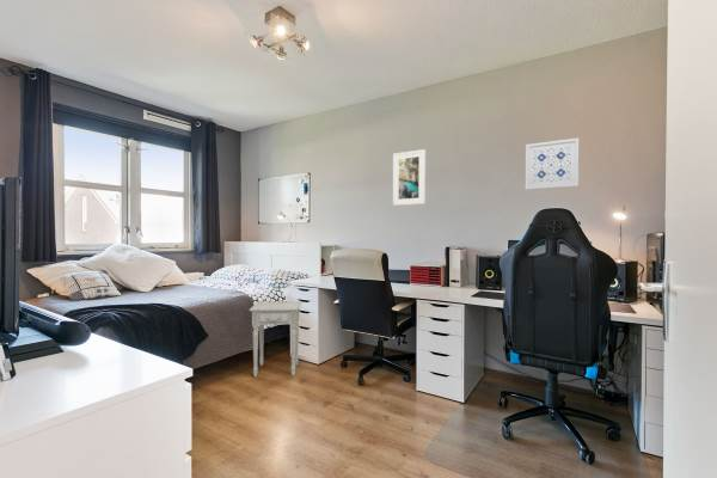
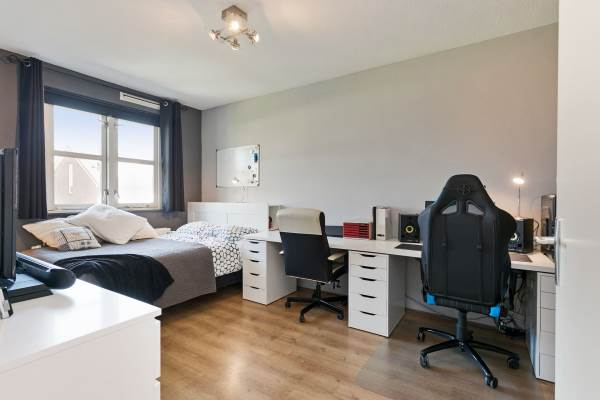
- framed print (409, 178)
- nightstand (263, 338)
- wall art (551, 164)
